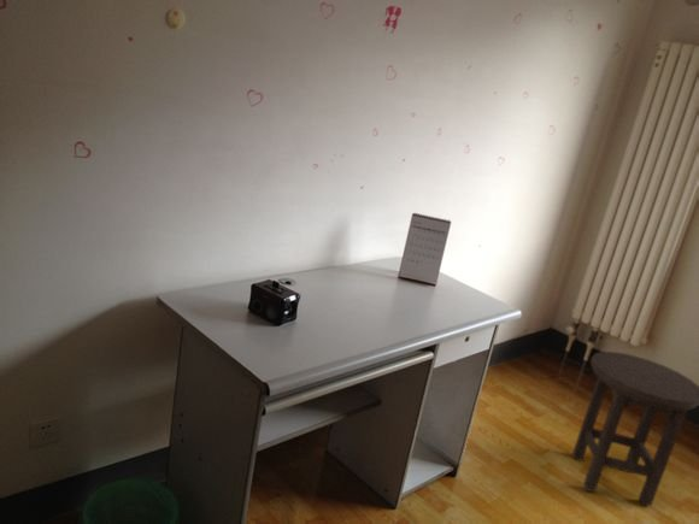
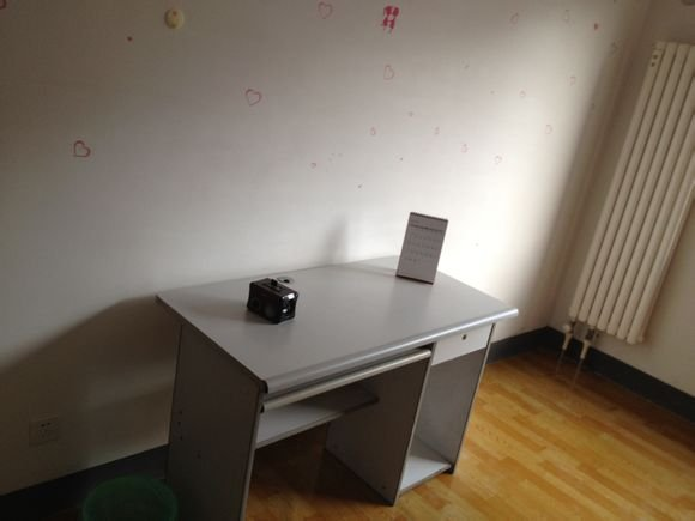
- stool (627, 436)
